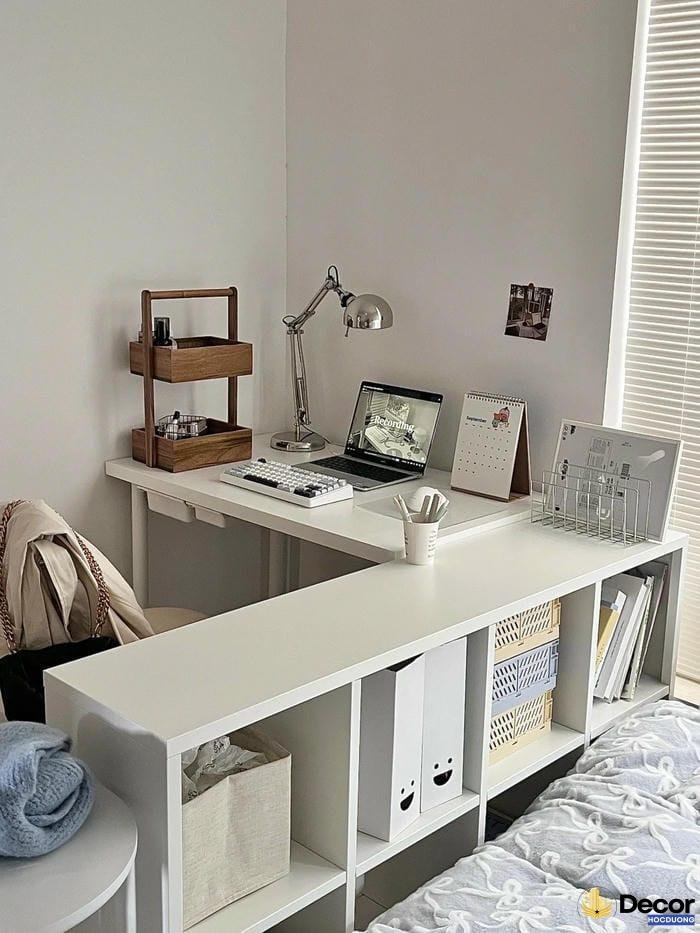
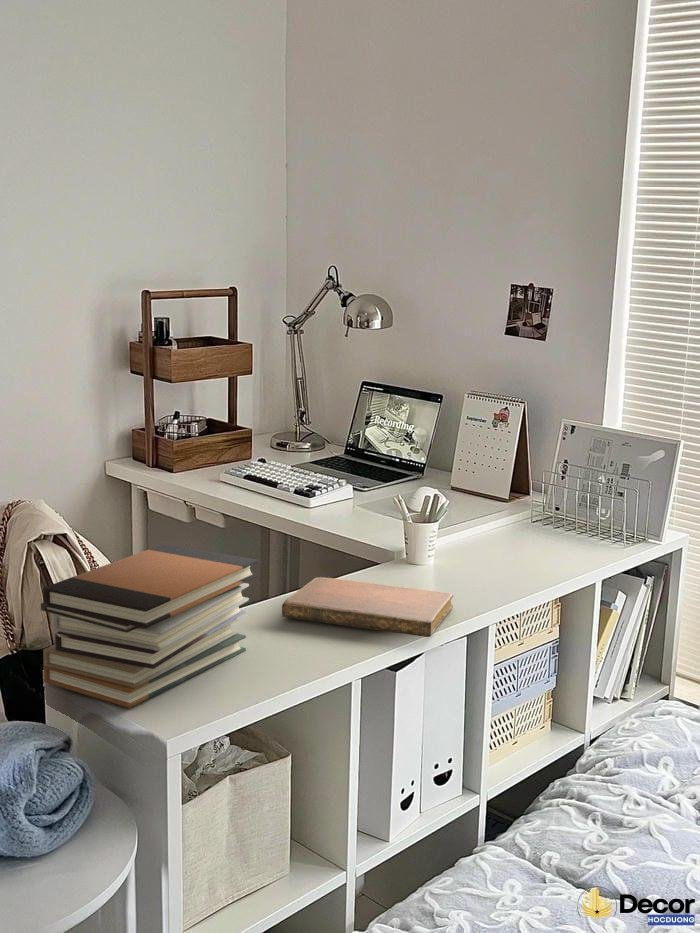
+ notebook (369, 605)
+ book stack (154, 618)
